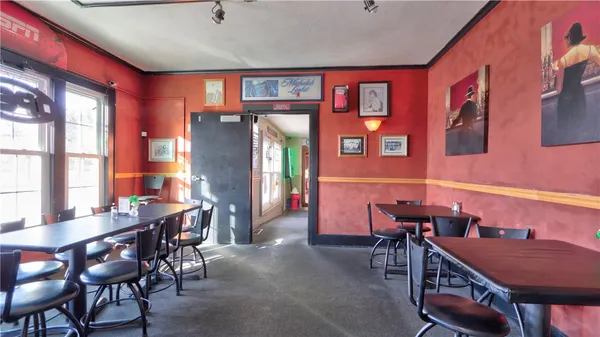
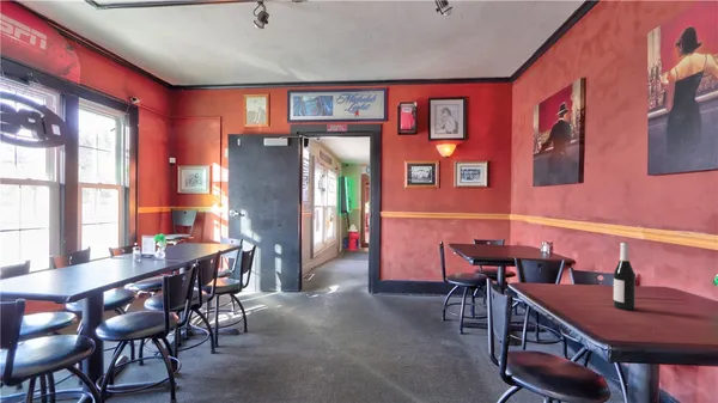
+ wine bottle (623, 274)
